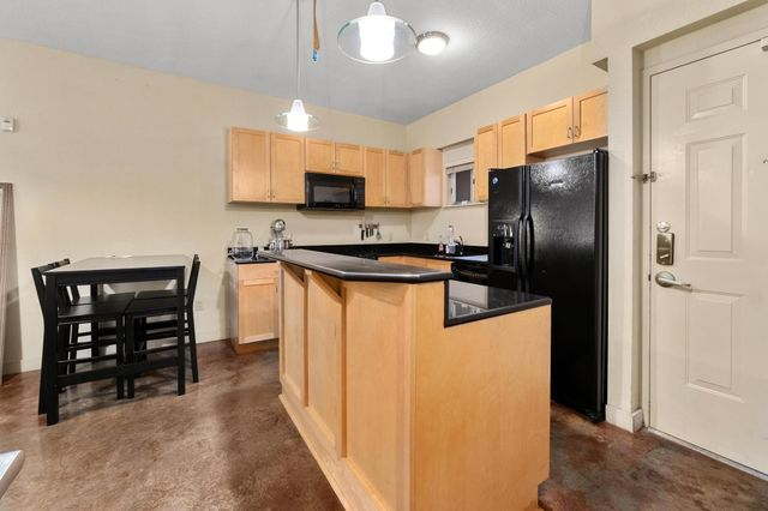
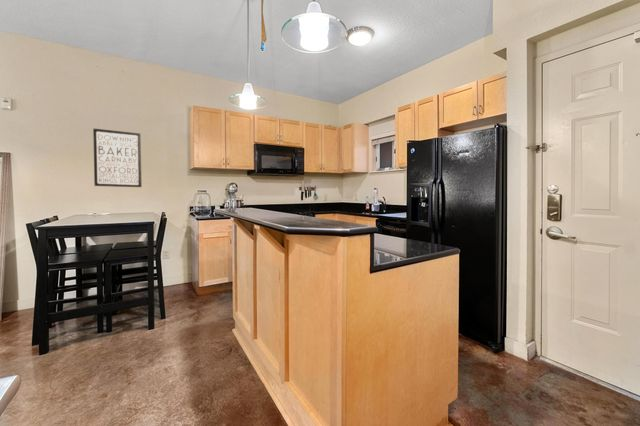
+ wall art (118, 158)
